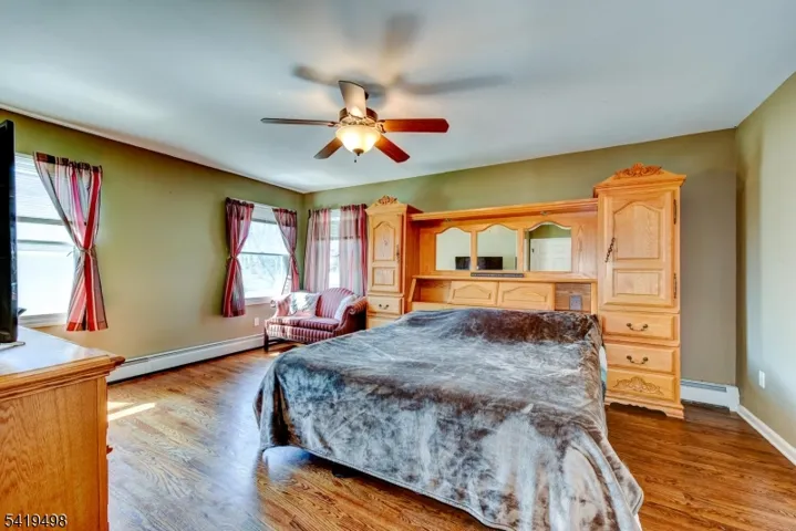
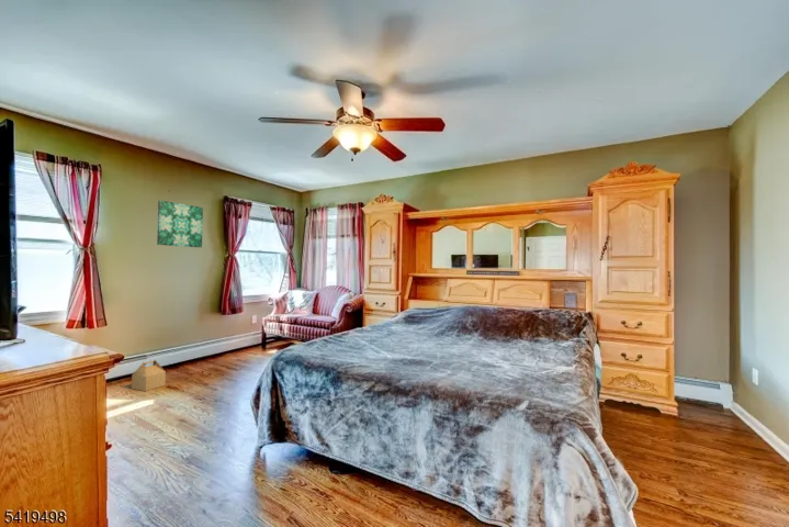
+ cardboard box (148, 373)
+ wall art (181, 225)
